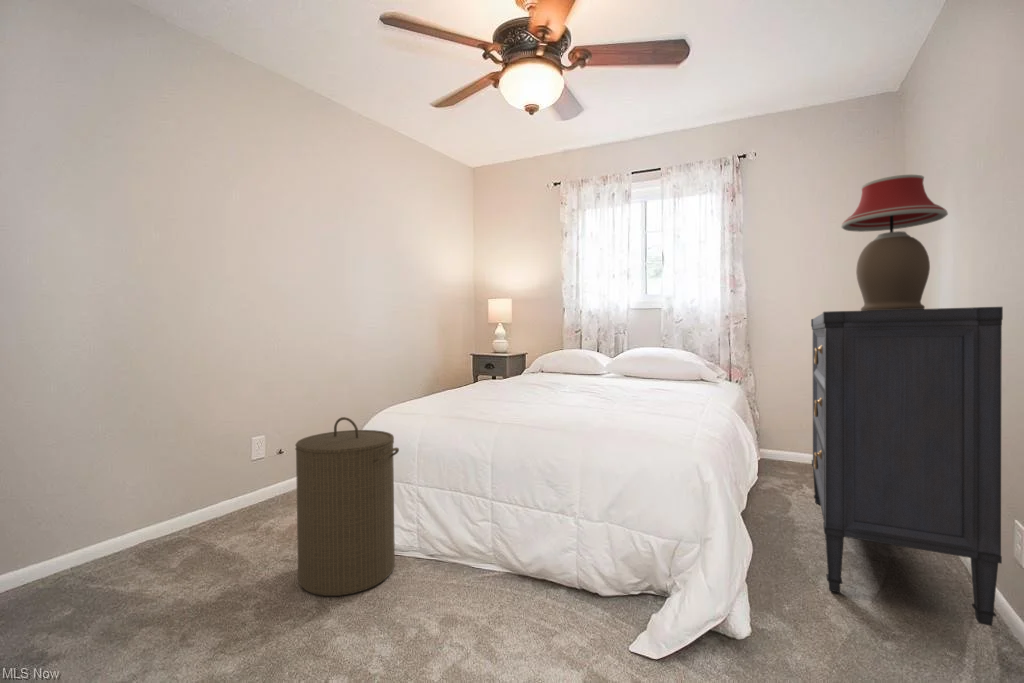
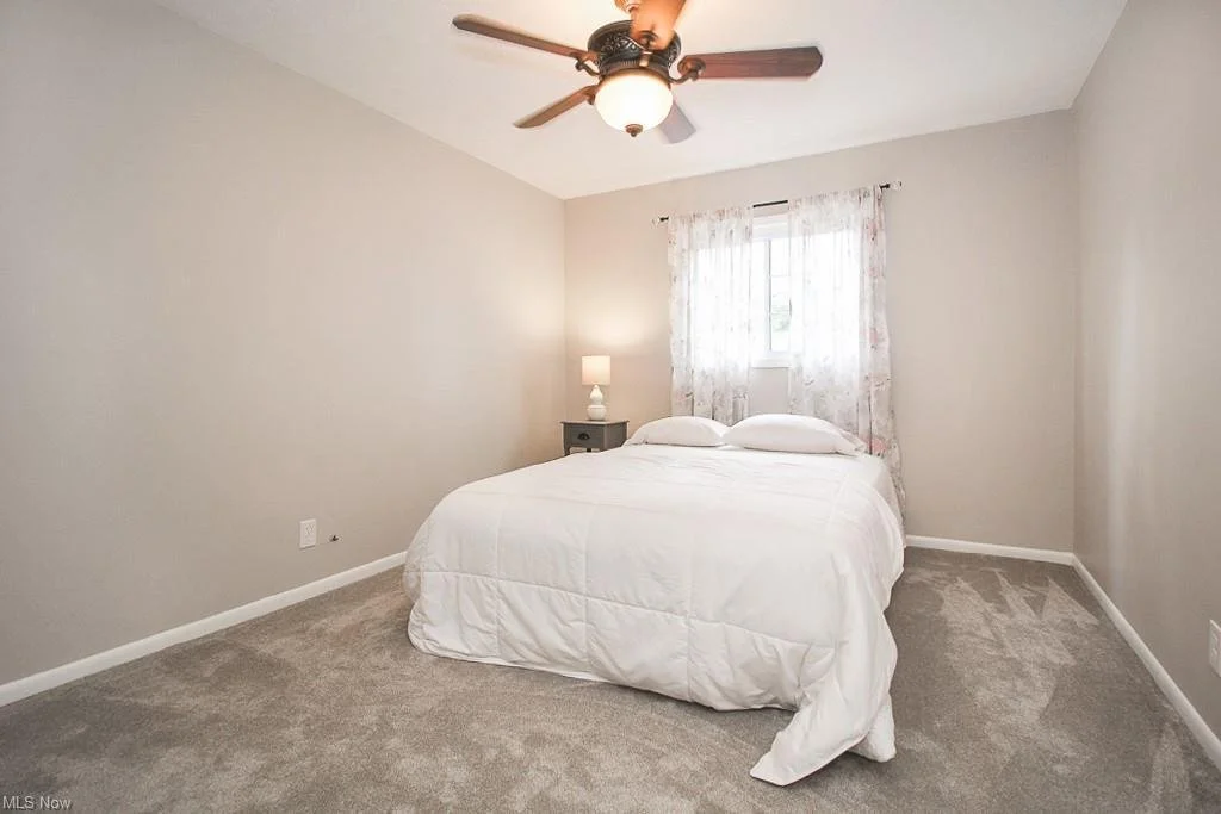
- dresser (878, 431)
- laundry hamper (347, 494)
- table lamp (891, 247)
